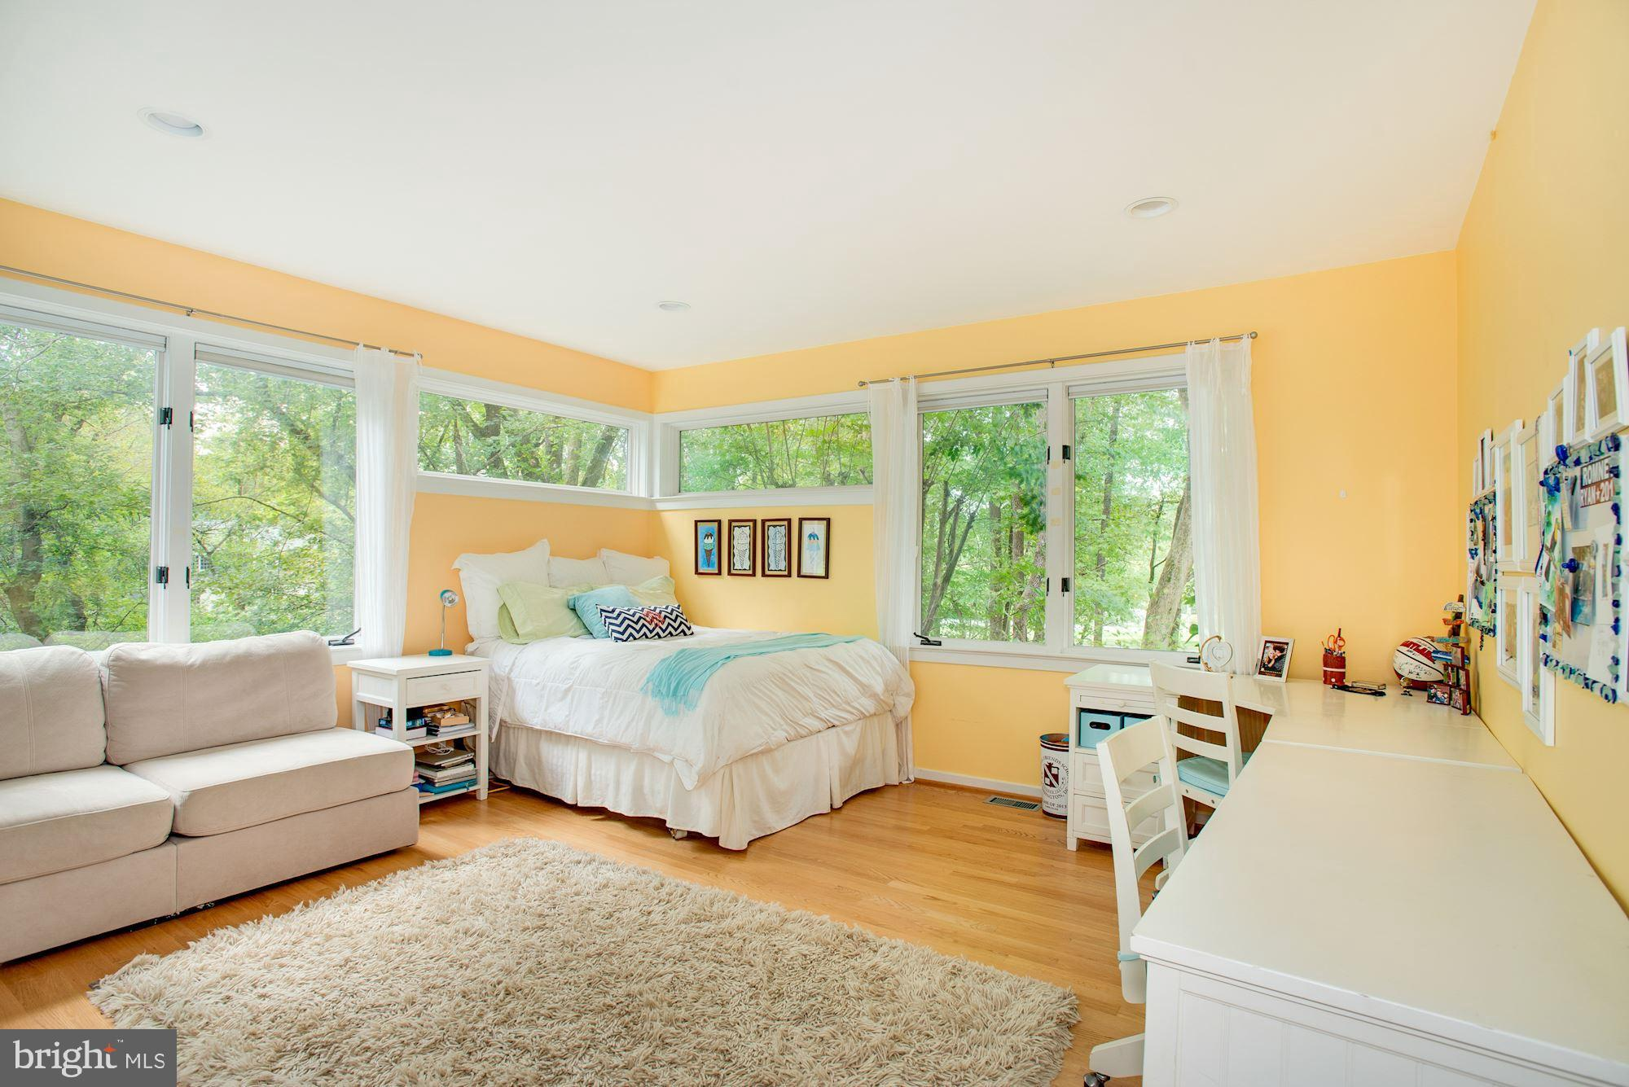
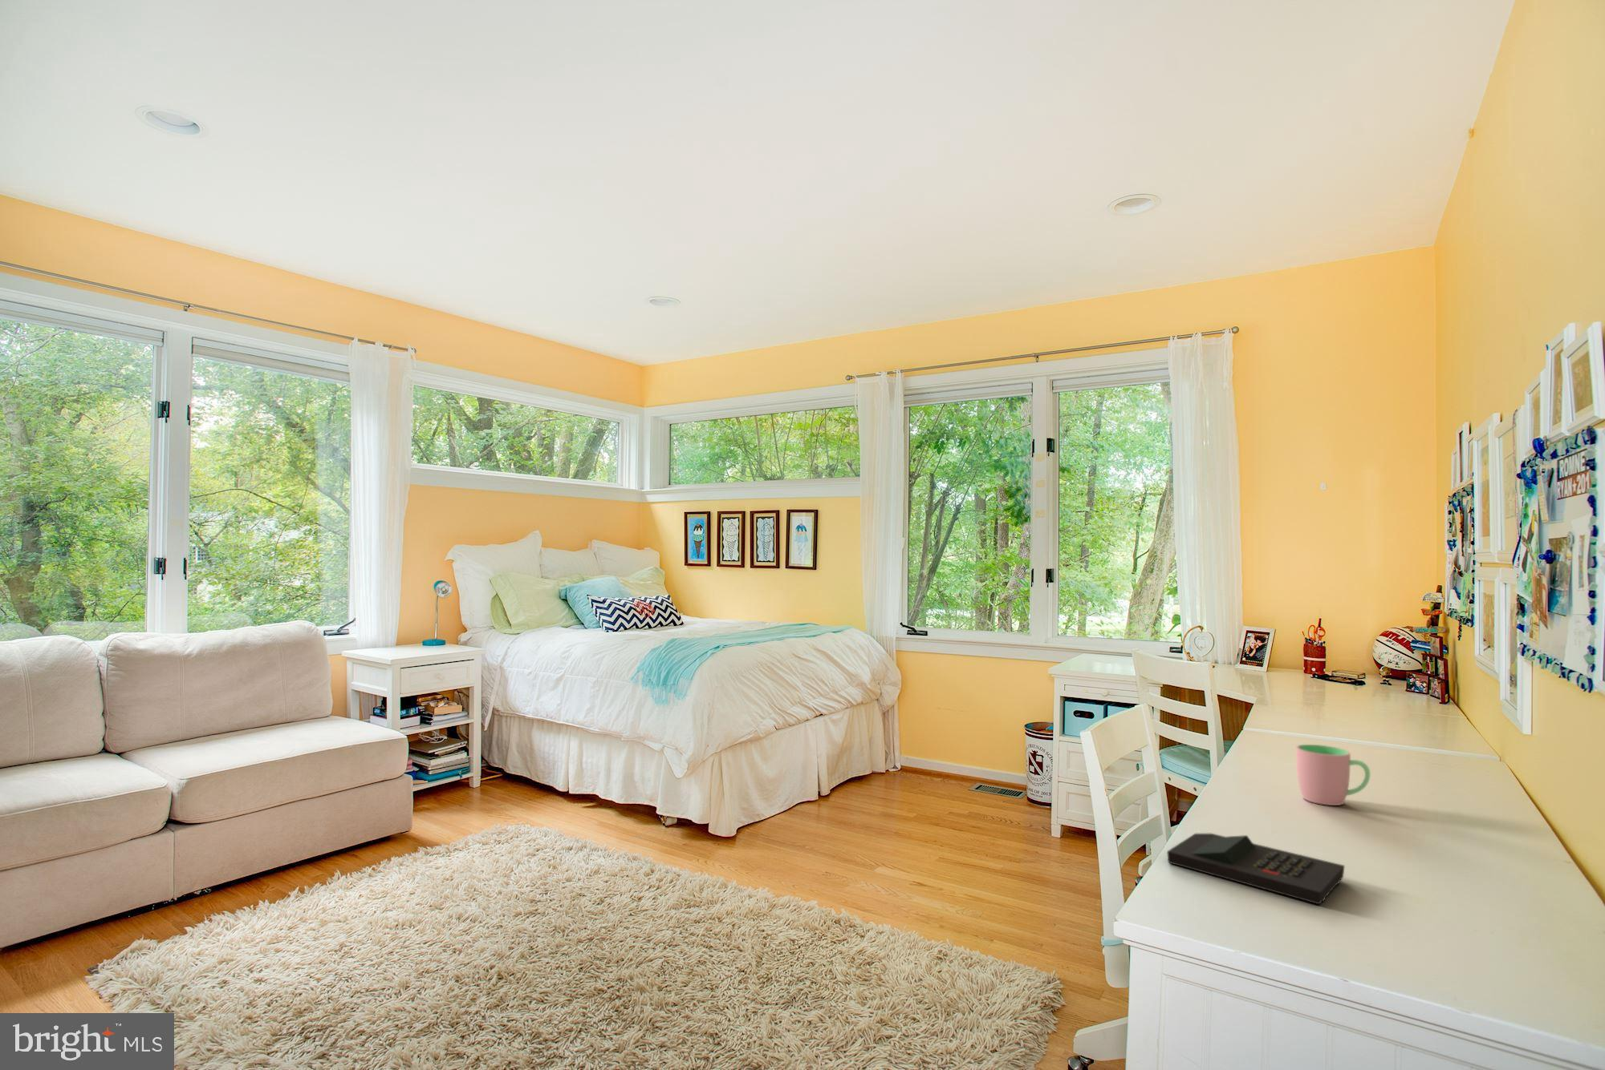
+ calculator (1254, 859)
+ cup (1333, 776)
